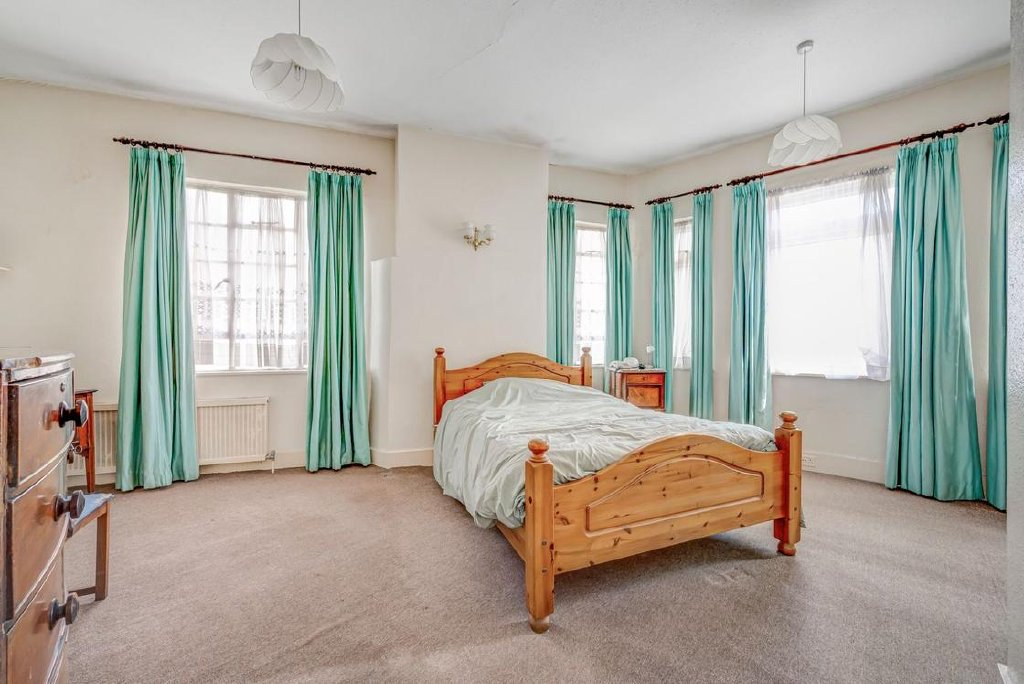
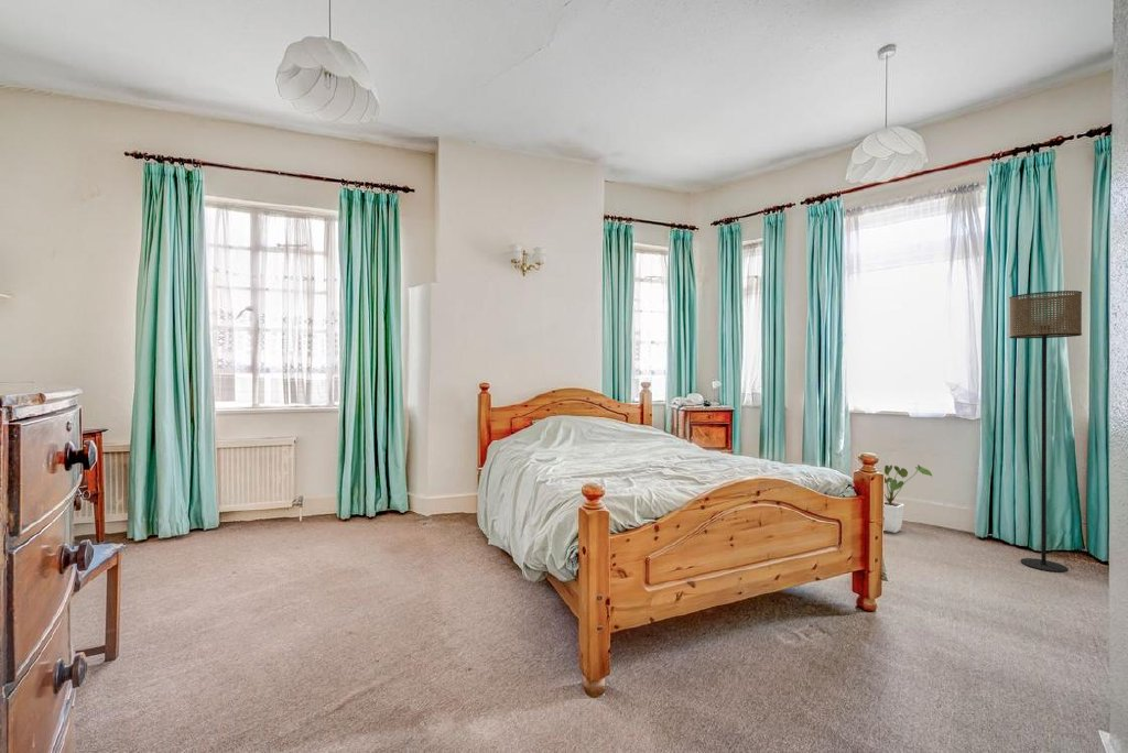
+ house plant (894, 496)
+ floor lamp (1043, 430)
